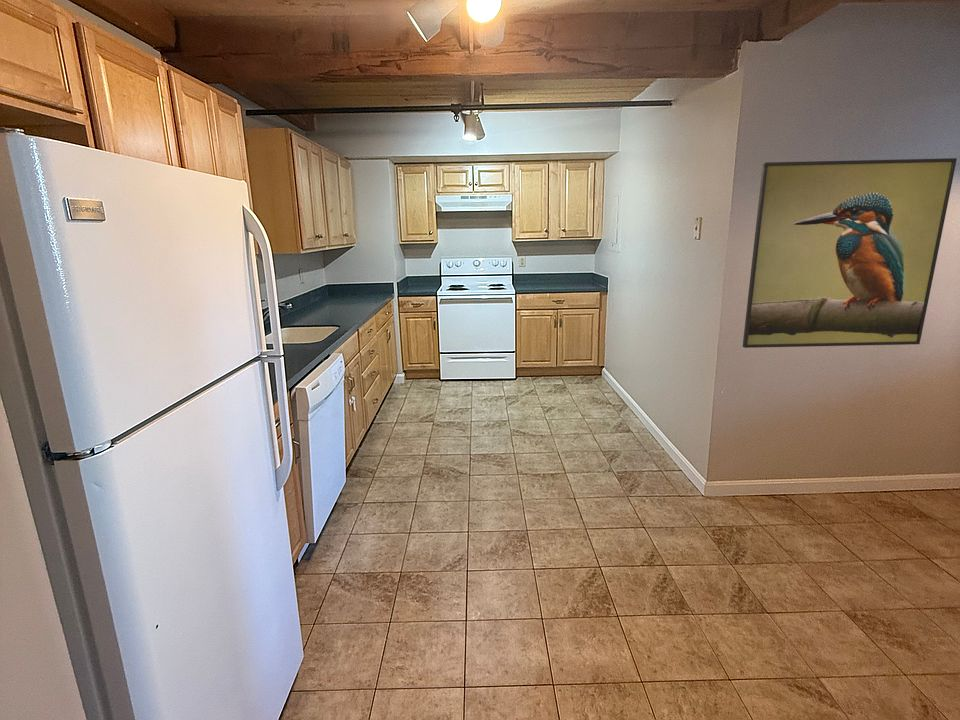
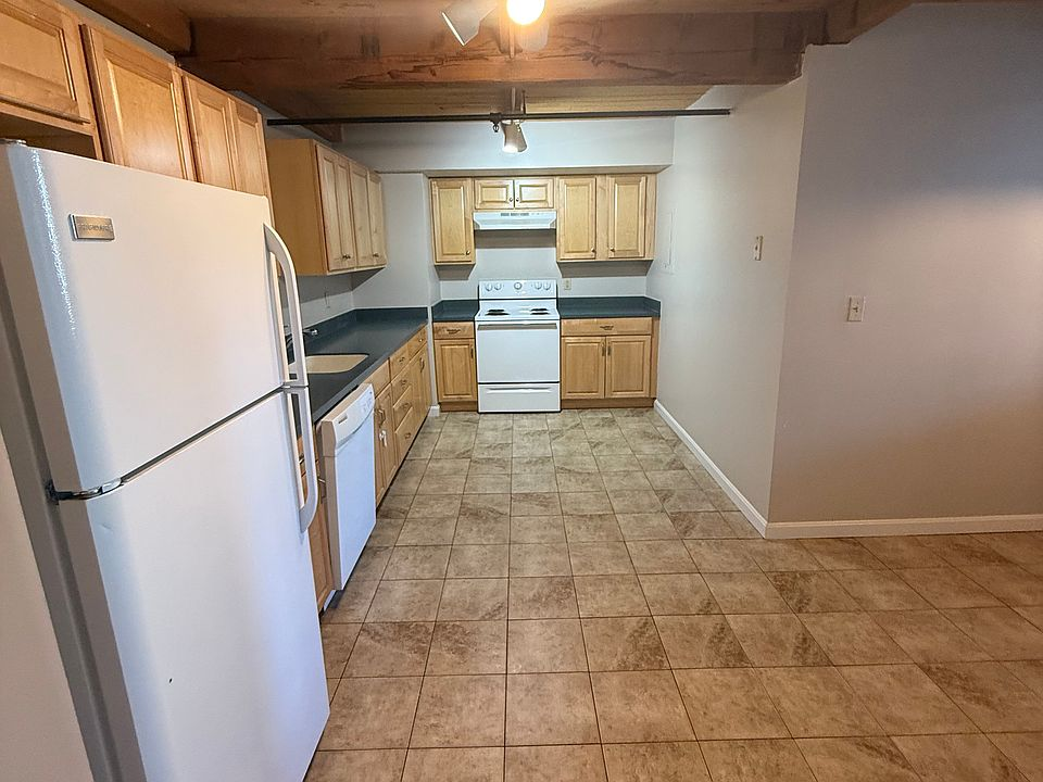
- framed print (844, 257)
